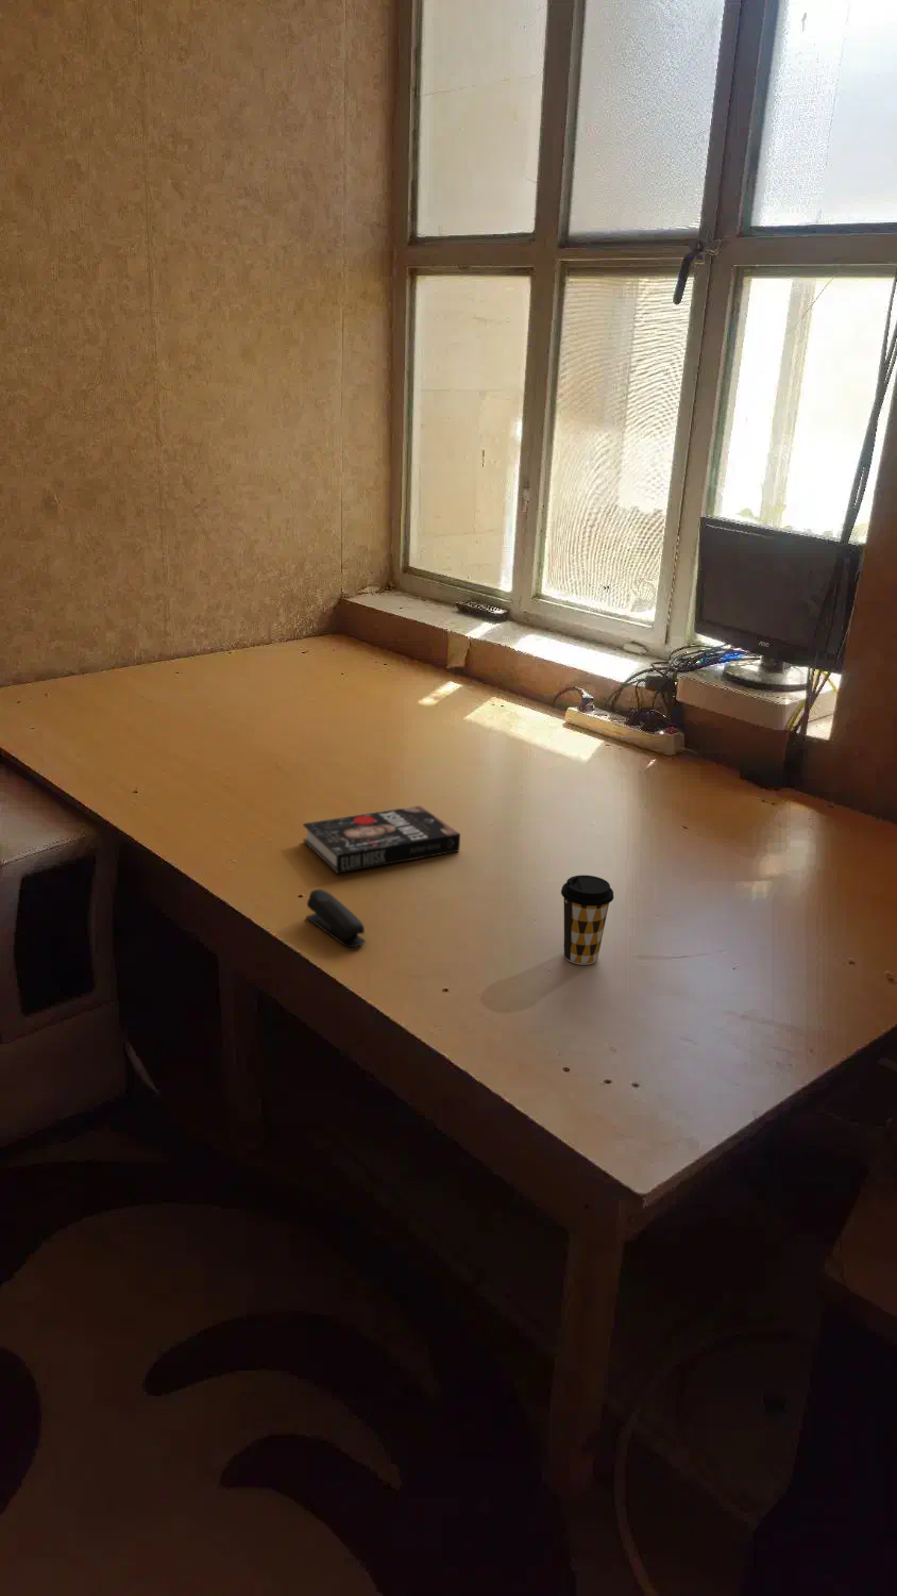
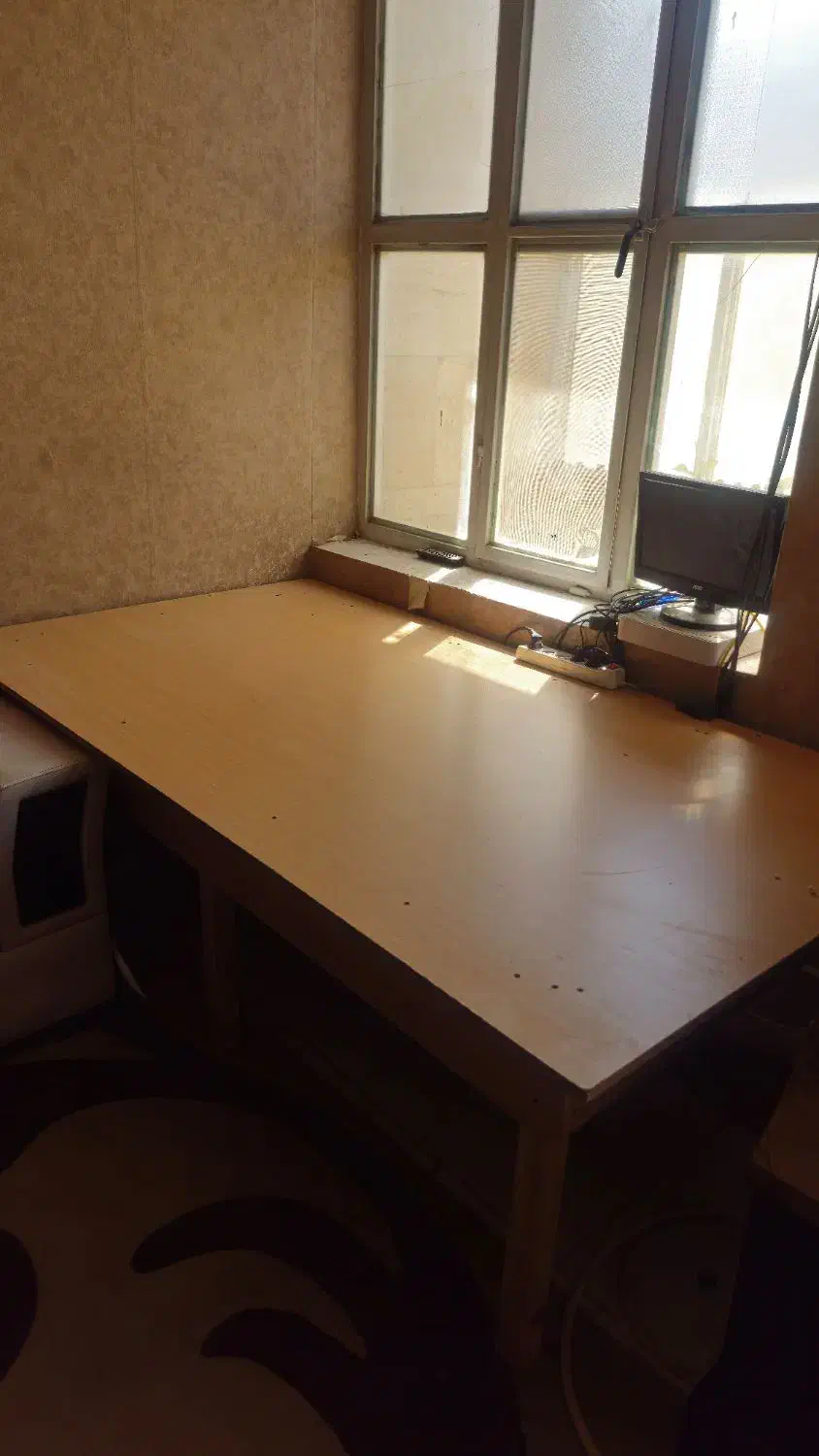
- stapler (335, 916)
- coffee cup (585, 921)
- book (380, 837)
